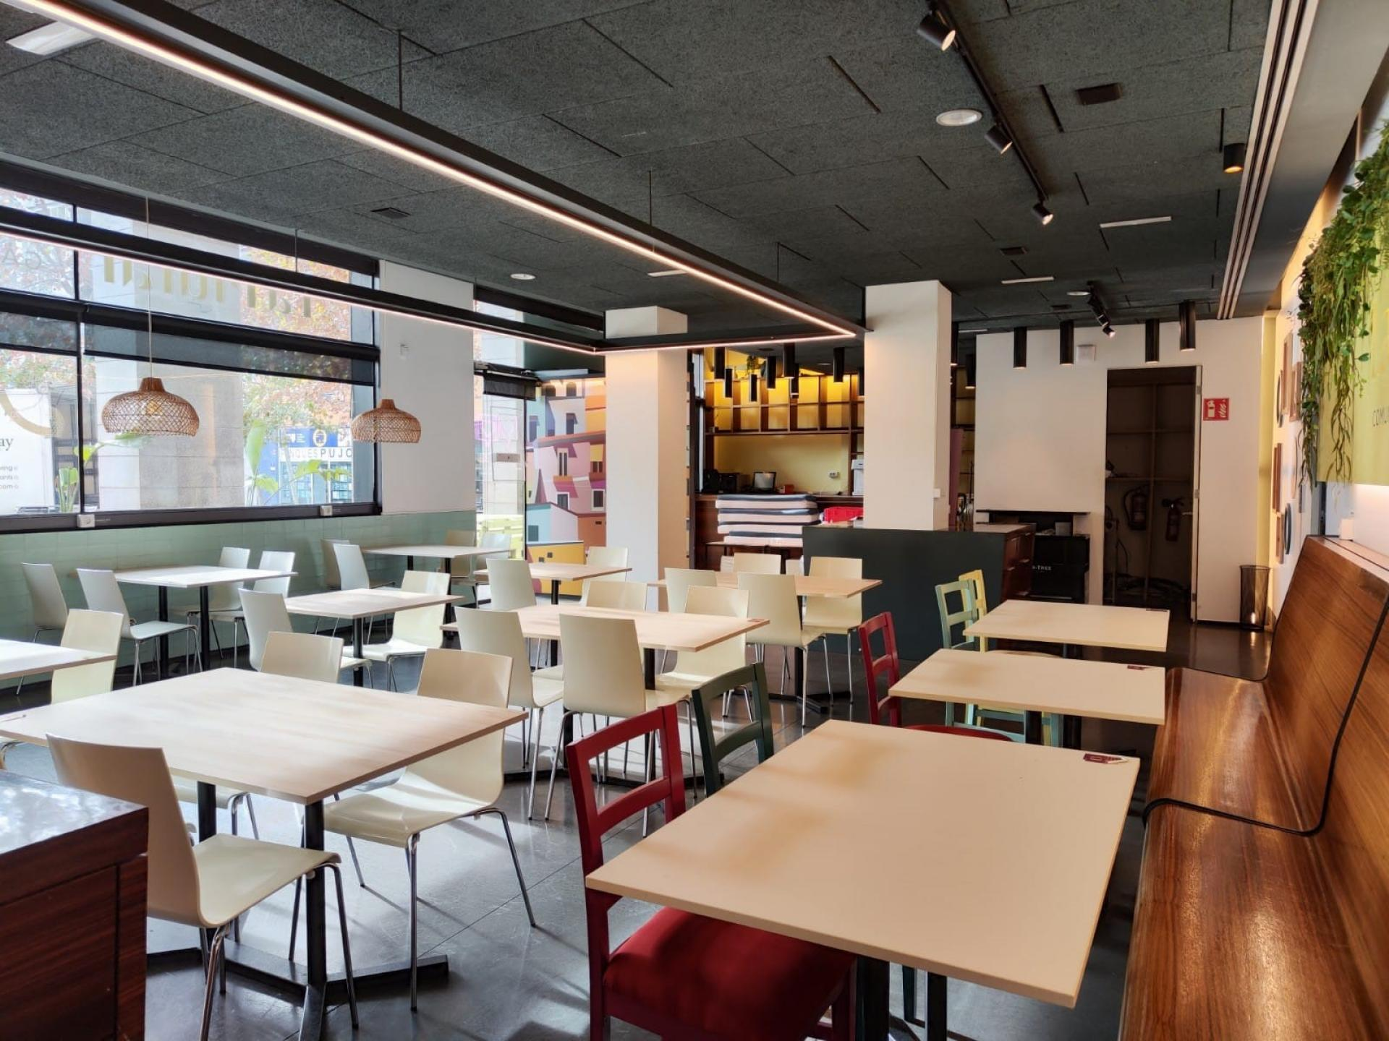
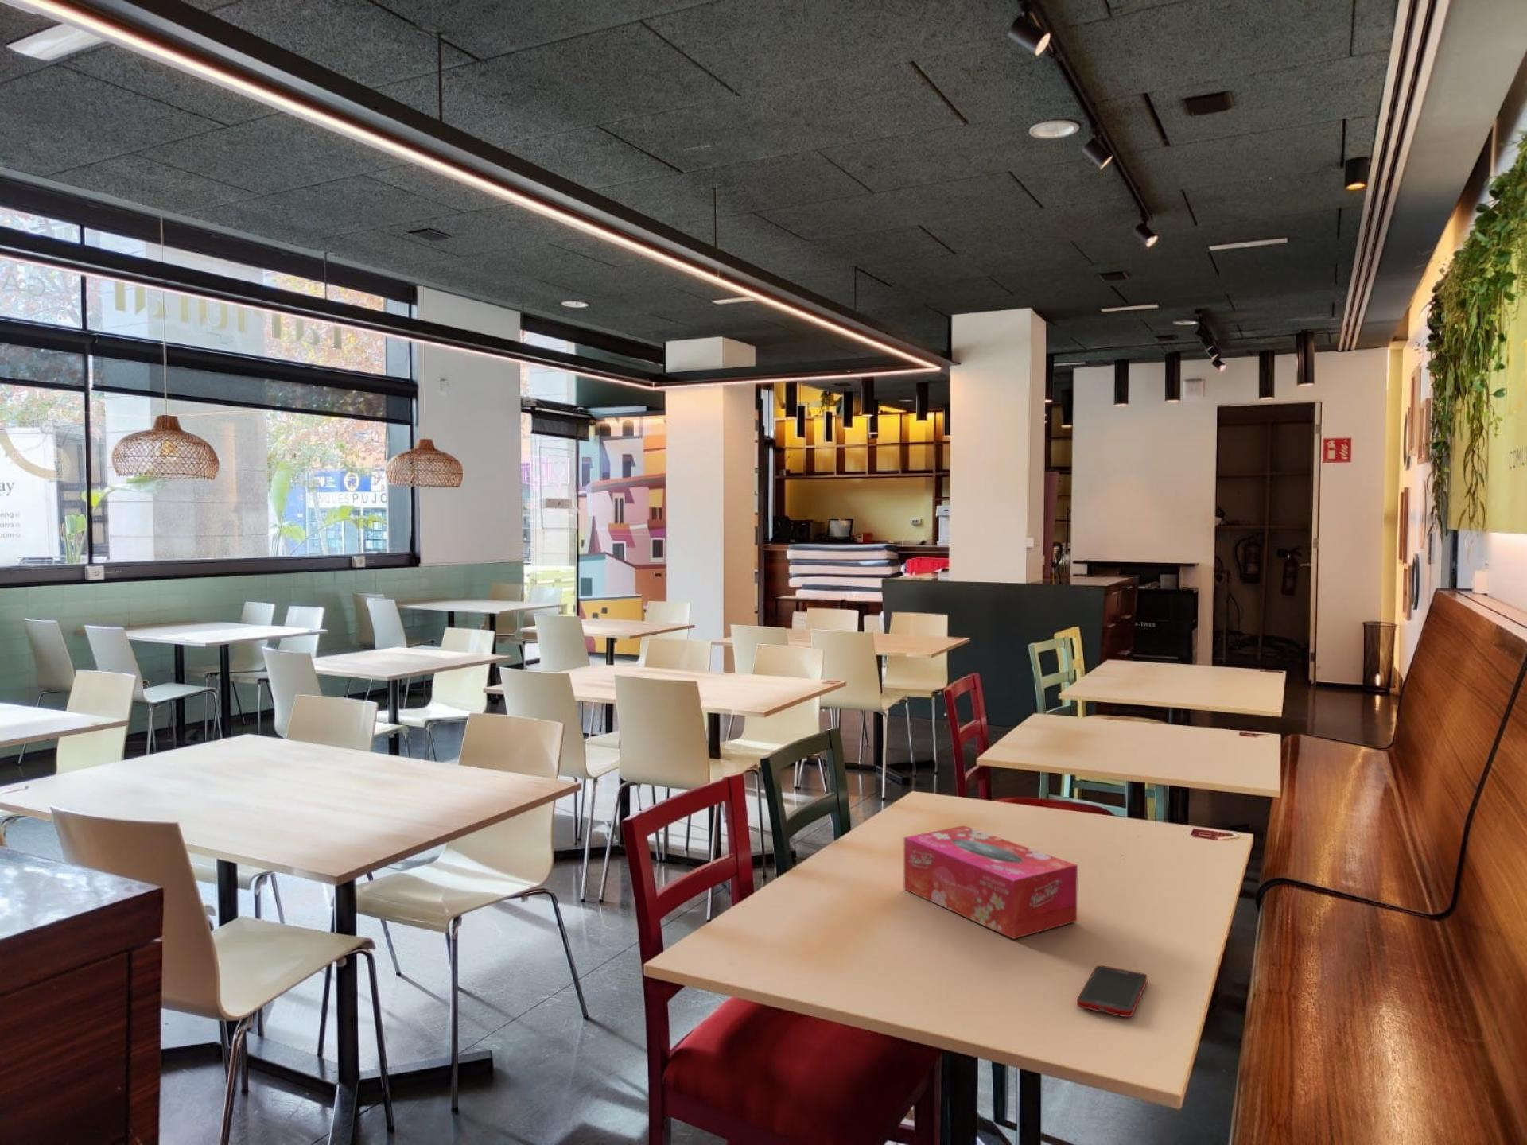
+ tissue box (986, 877)
+ cell phone (1112, 990)
